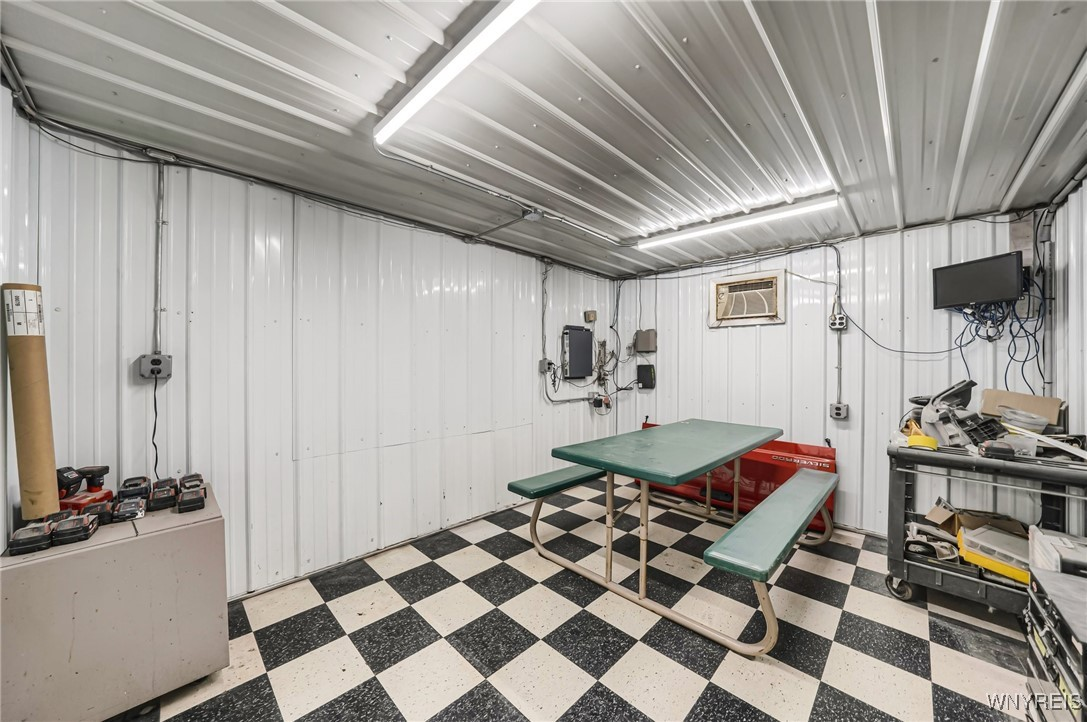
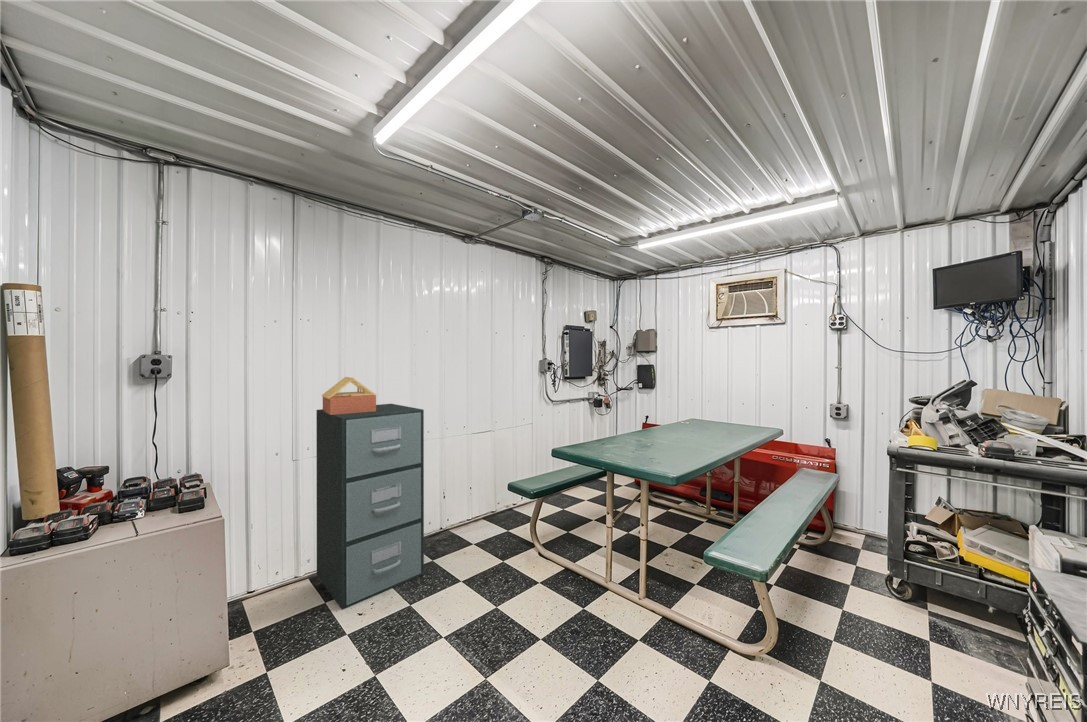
+ architectural model (349, 393)
+ filing cabinet (371, 492)
